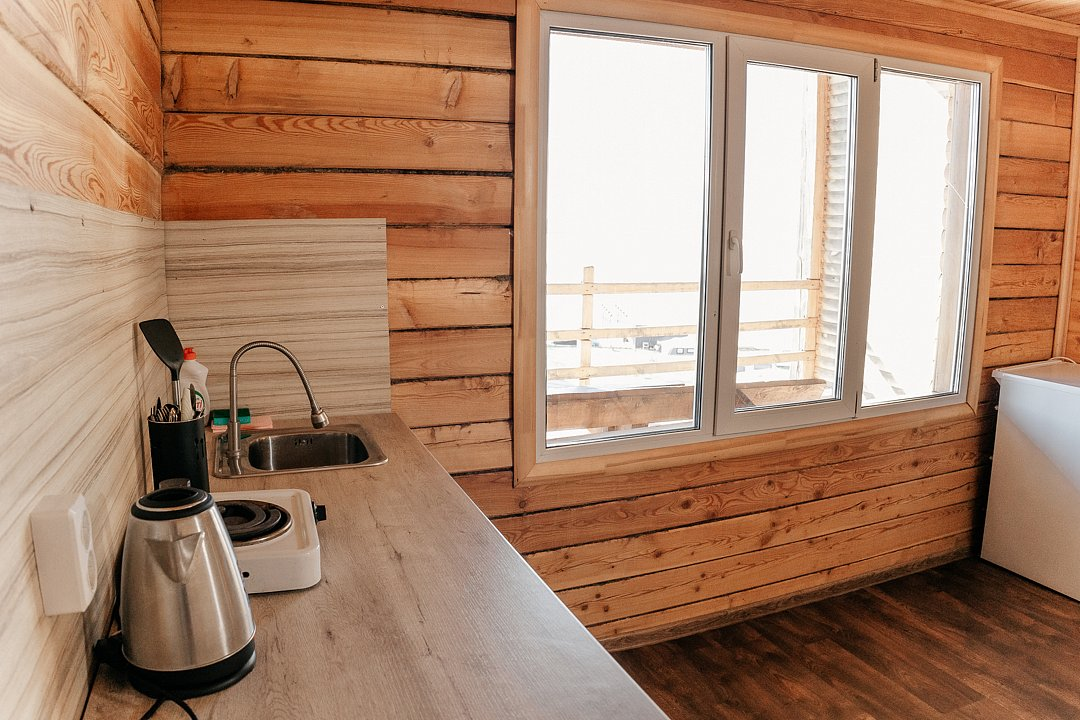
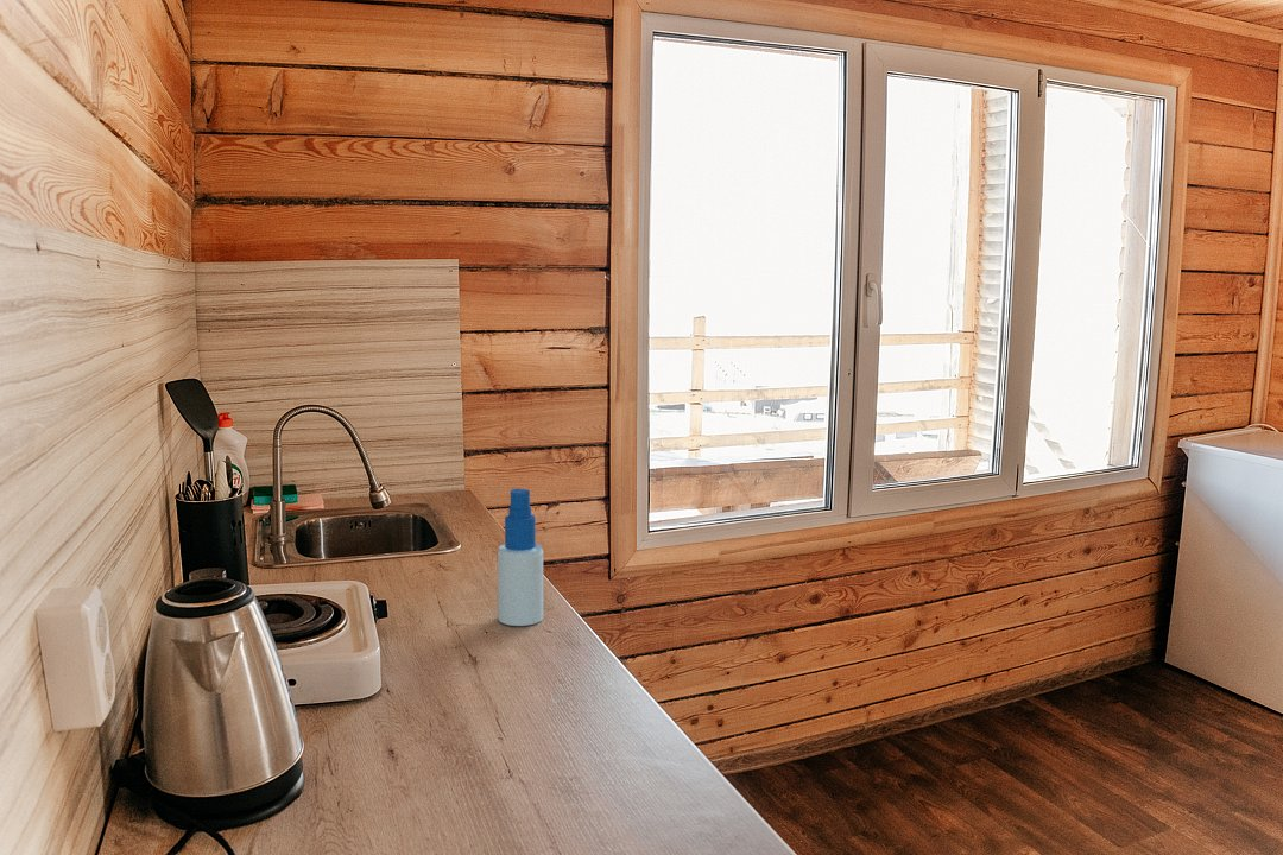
+ spray bottle (520, 555)
